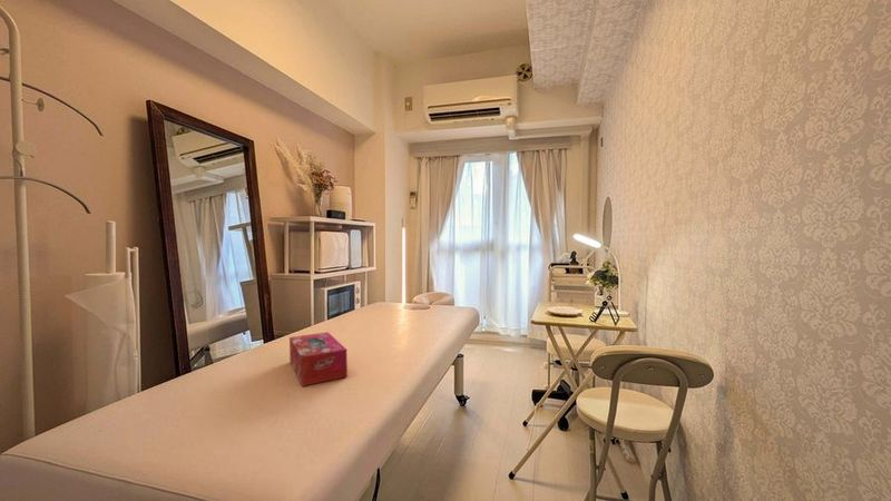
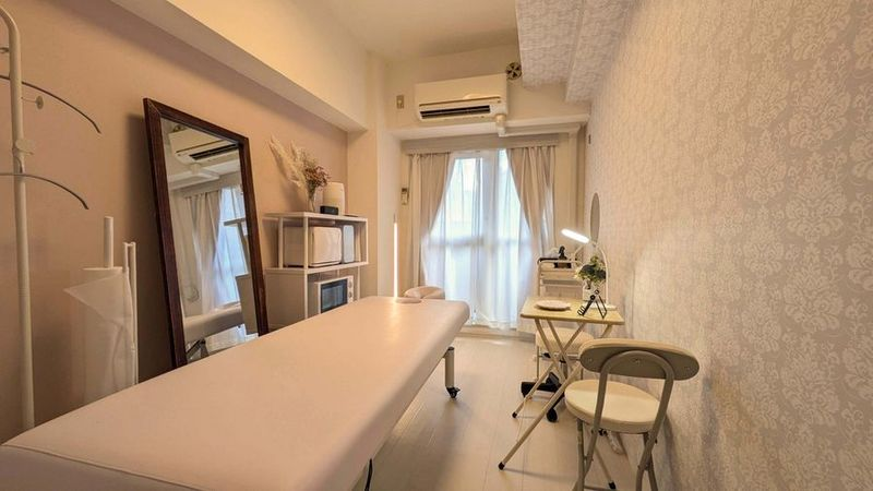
- tissue box (316, 355)
